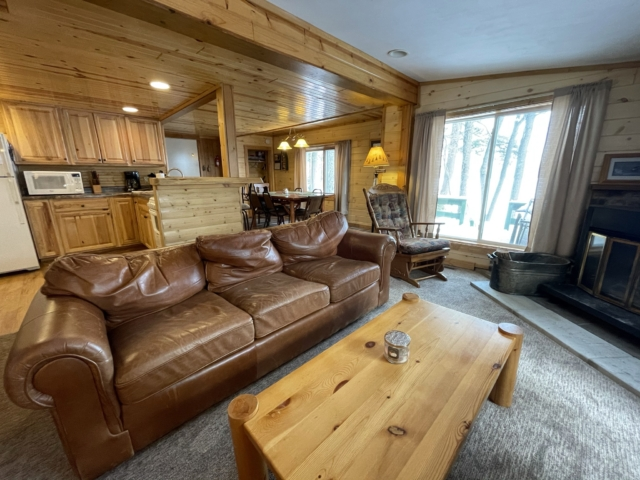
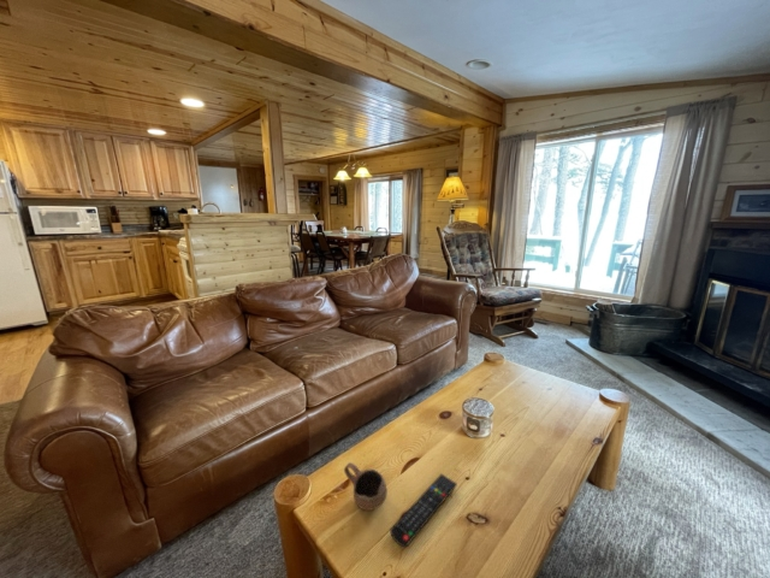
+ remote control (425, 507)
+ cup (367, 482)
